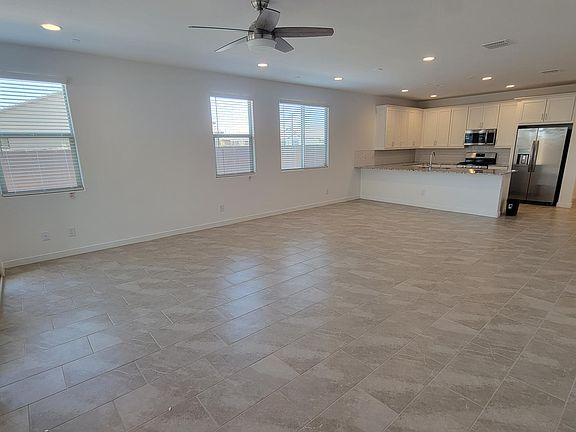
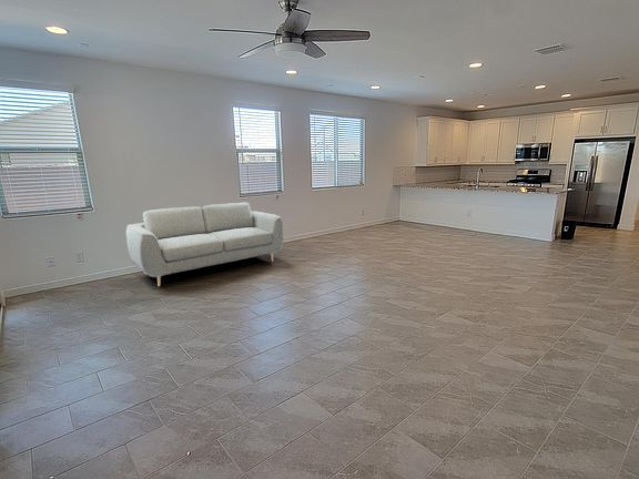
+ sofa (210, 237)
